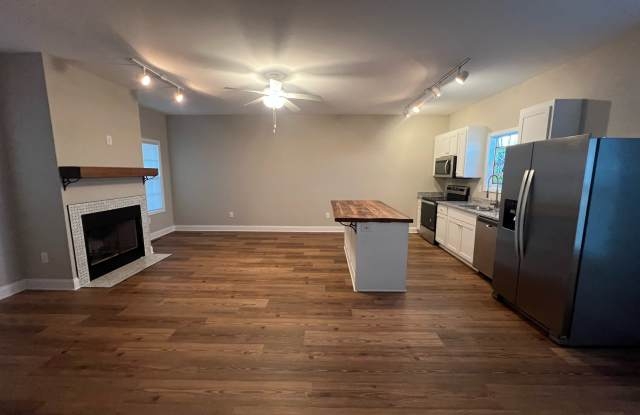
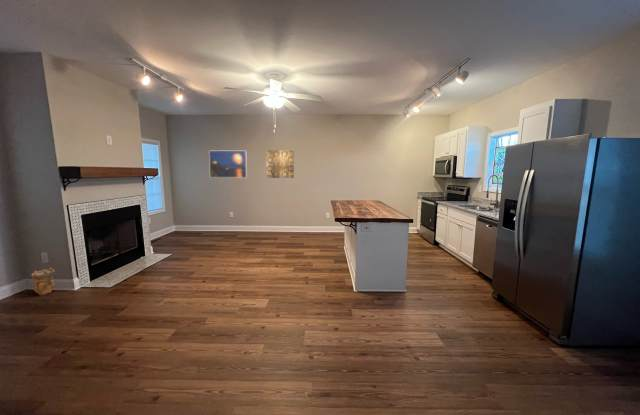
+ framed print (228, 164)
+ wall art (280, 164)
+ vase (43, 281)
